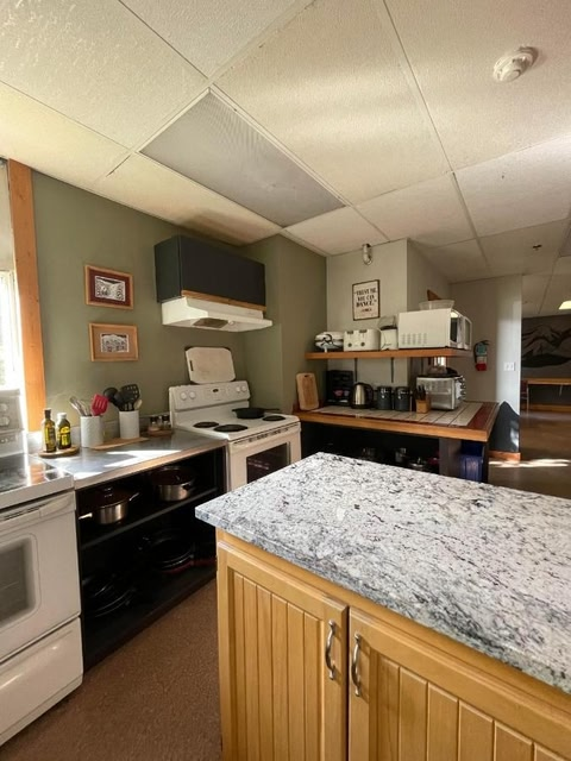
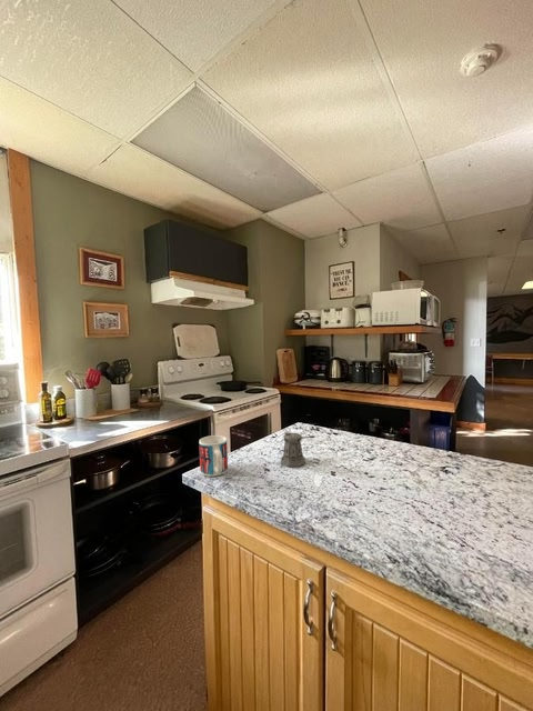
+ pepper shaker (295, 447)
+ mug (215, 455)
